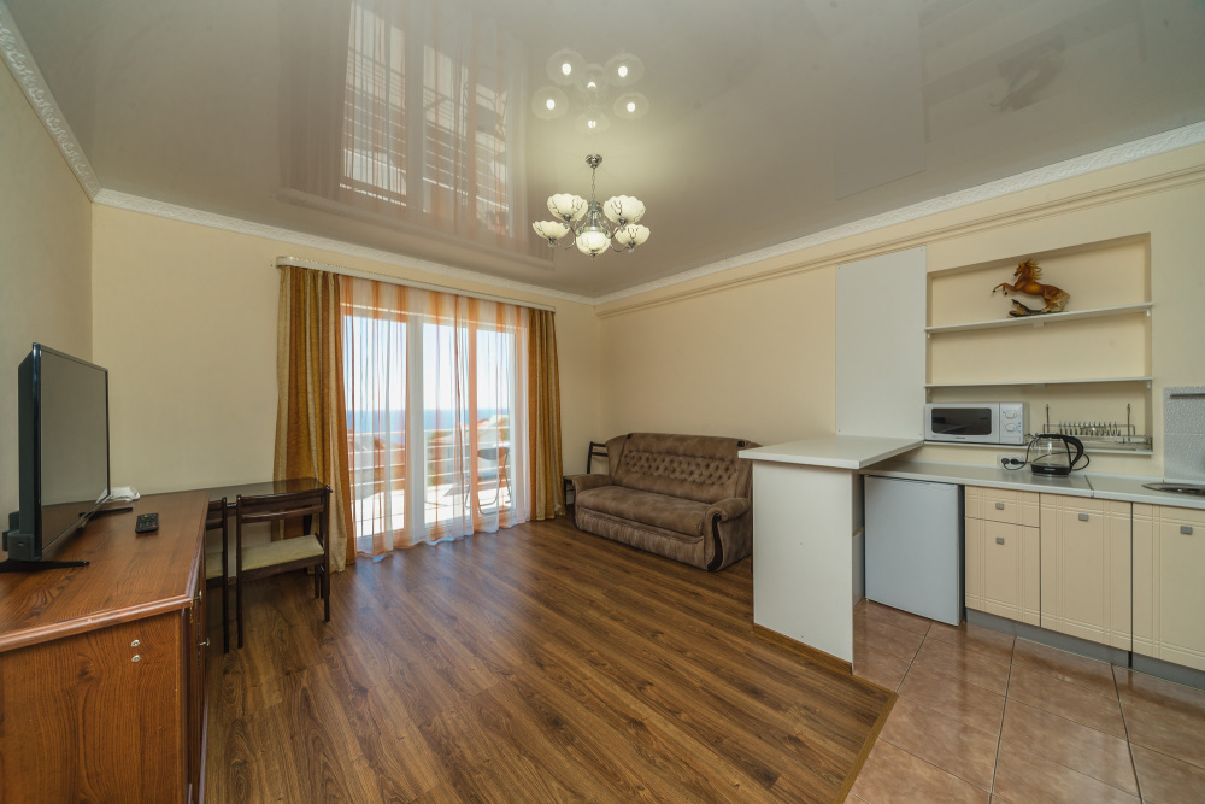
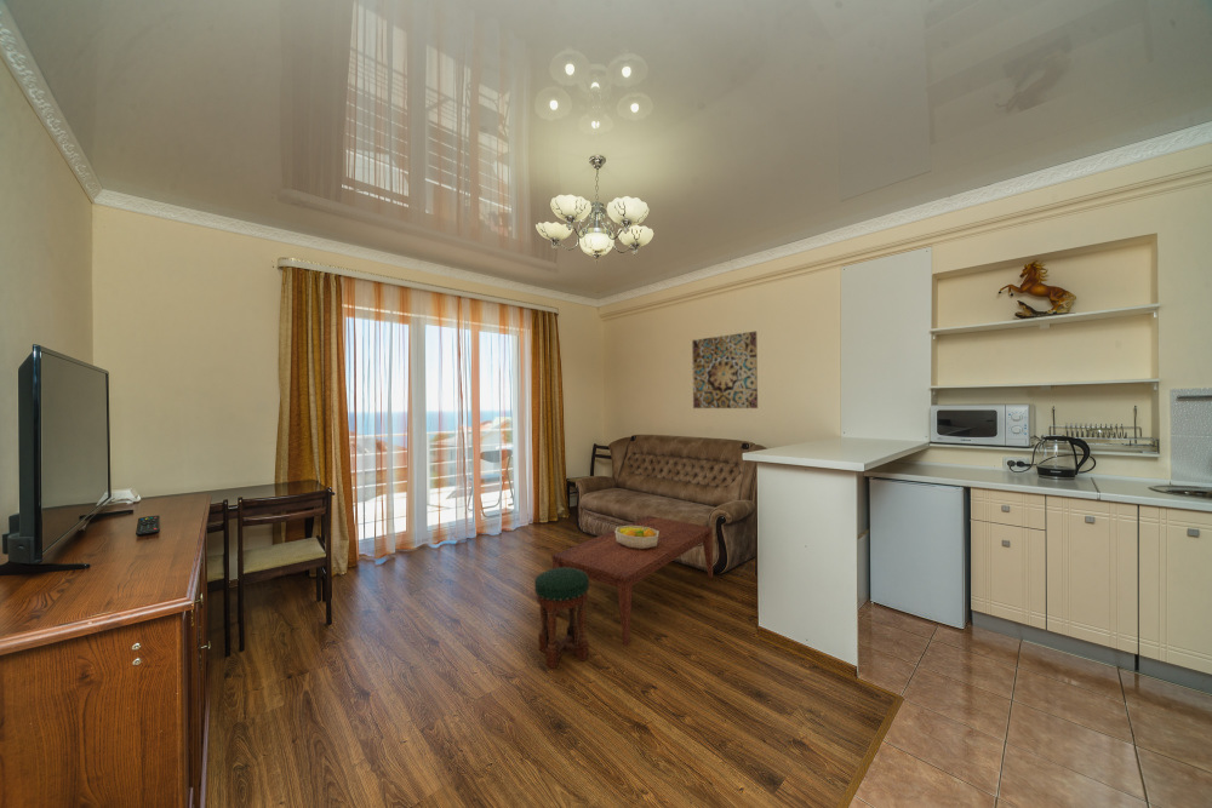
+ stool (562, 608)
+ fruit bowl (636, 534)
+ wall art (722, 372)
+ coffee table (640, 567)
